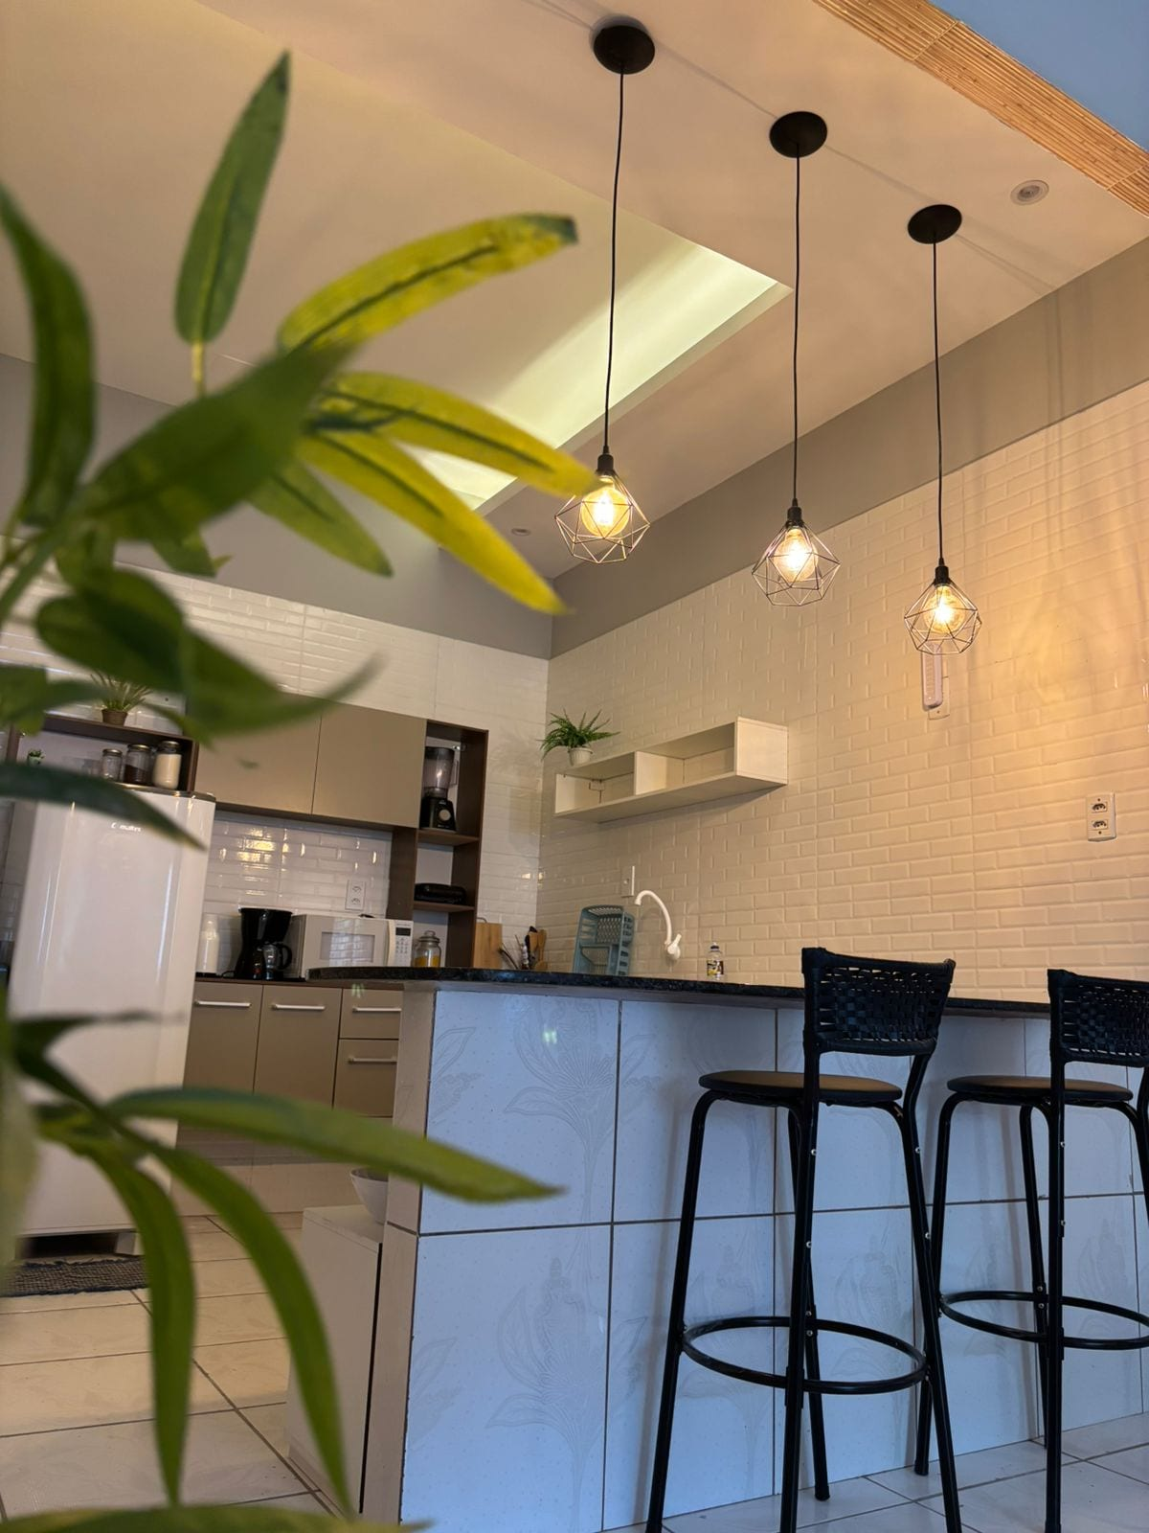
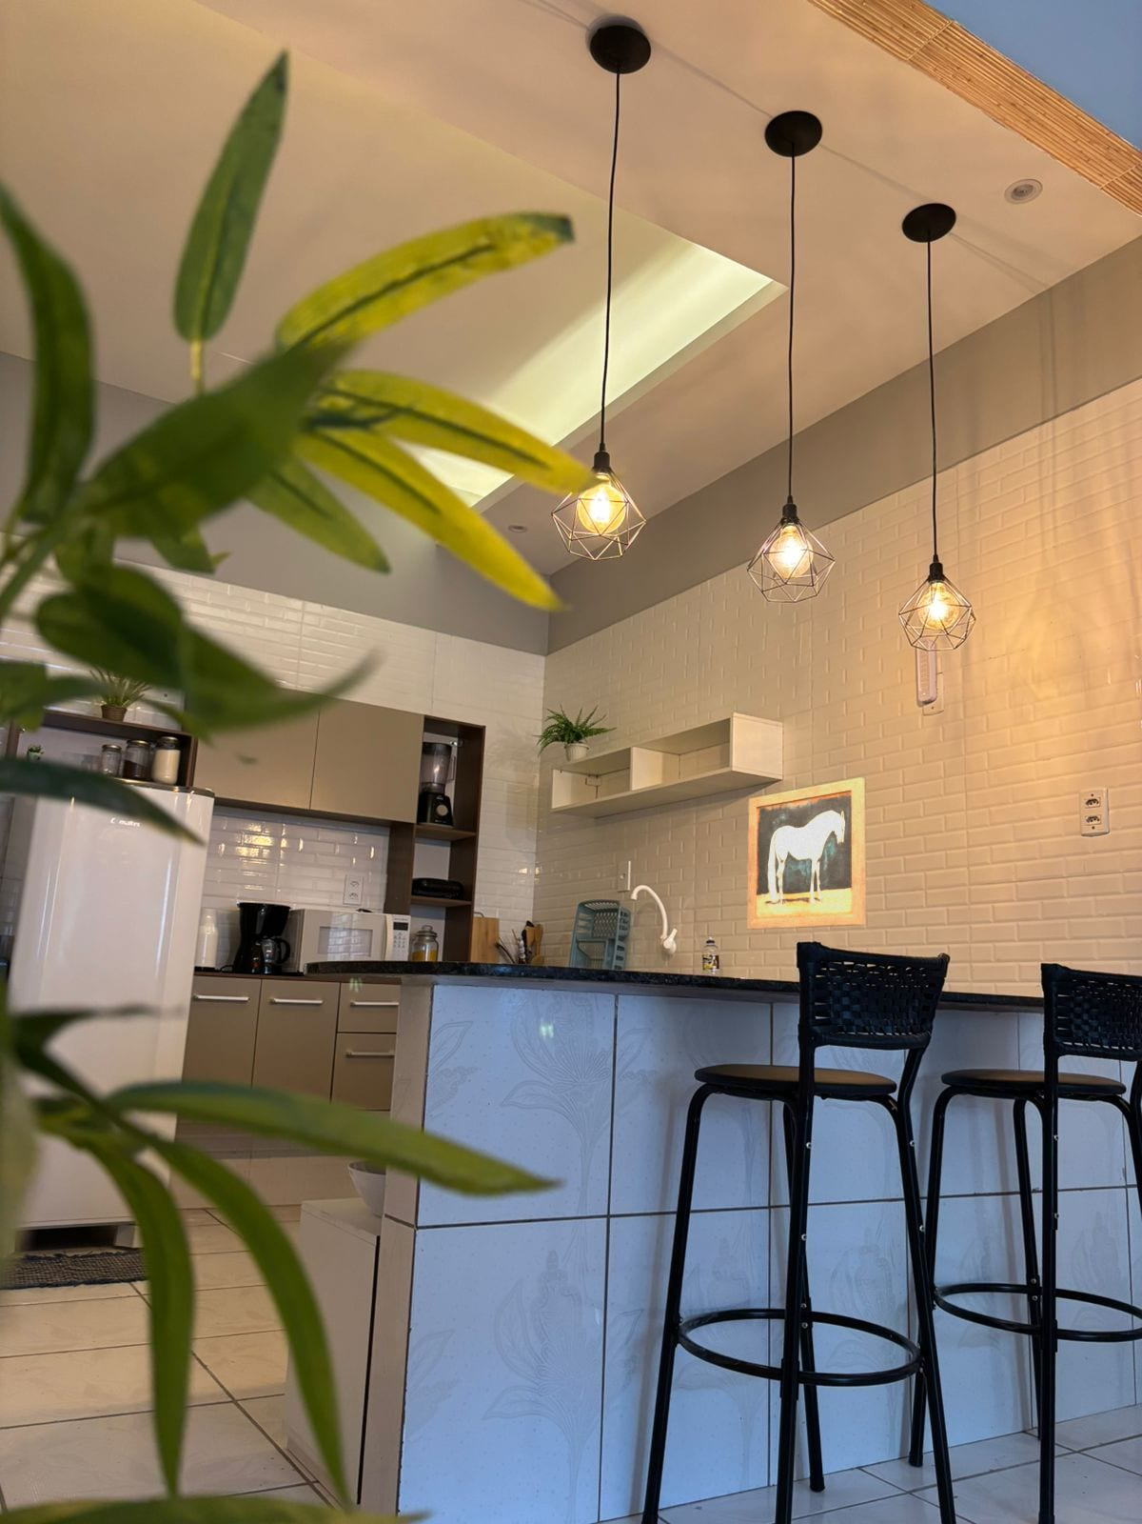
+ wall art (803, 857)
